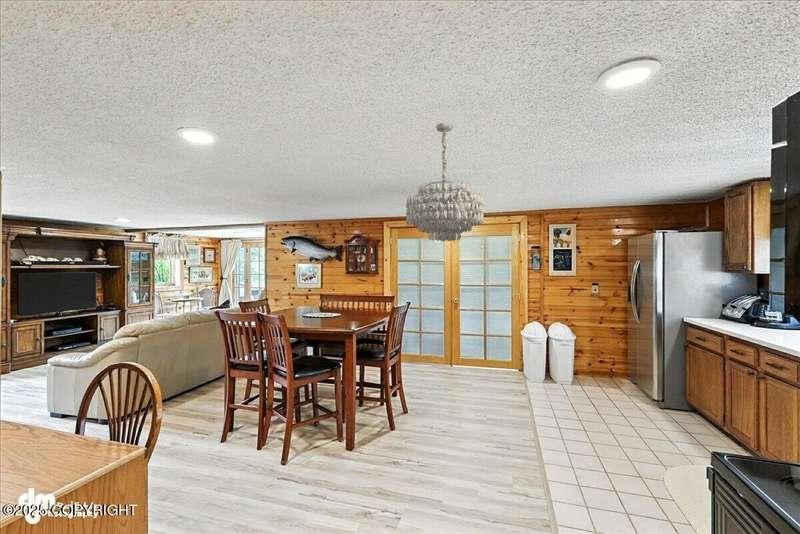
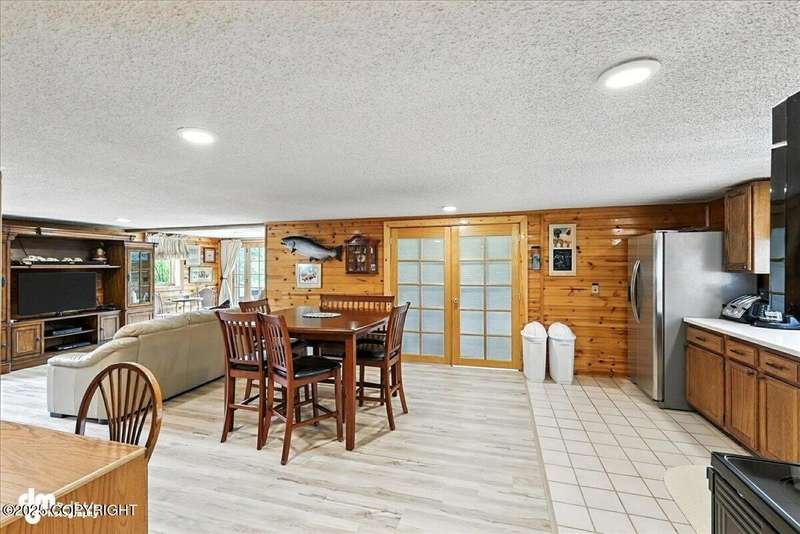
- chandelier (444, 183)
